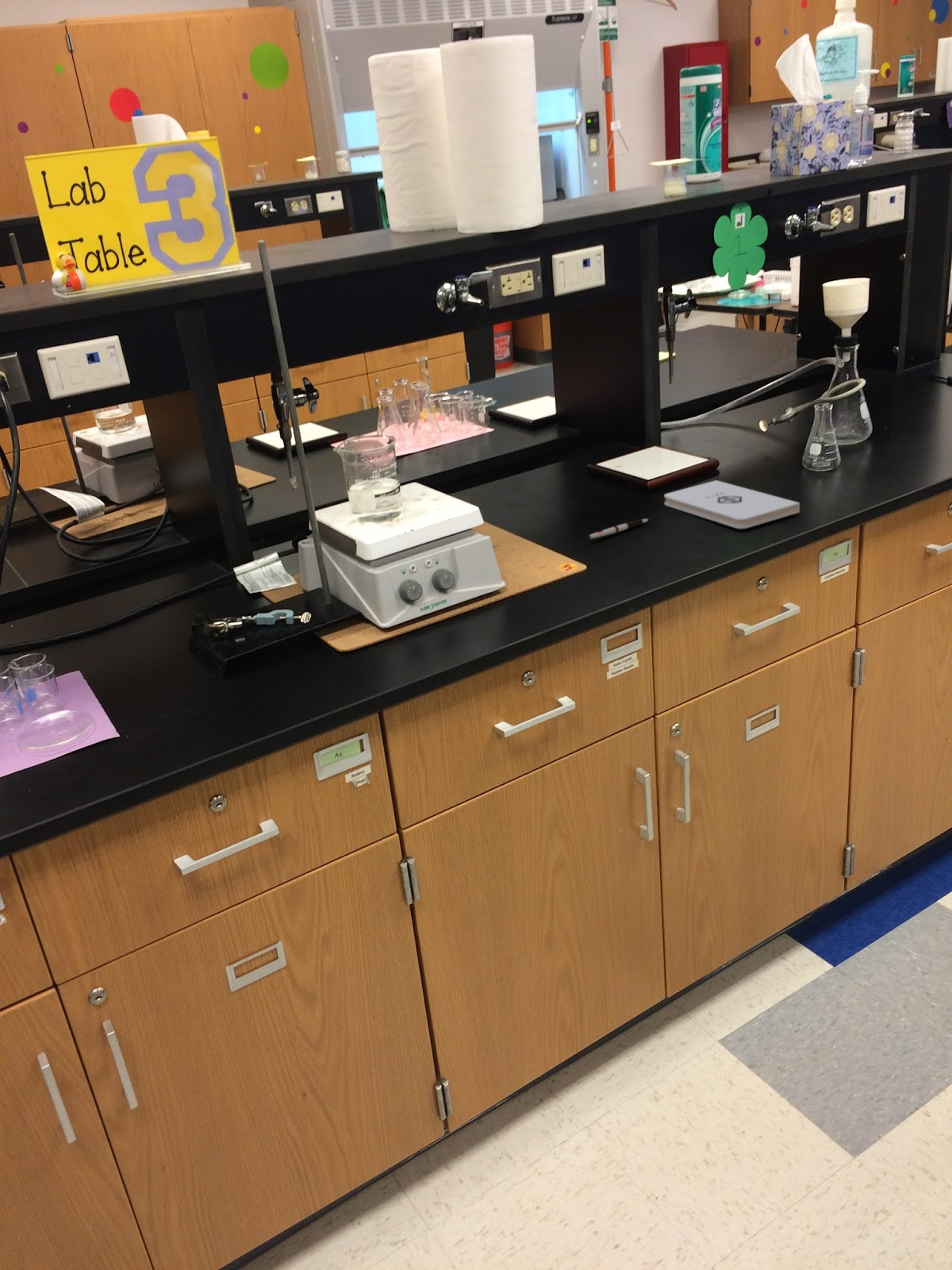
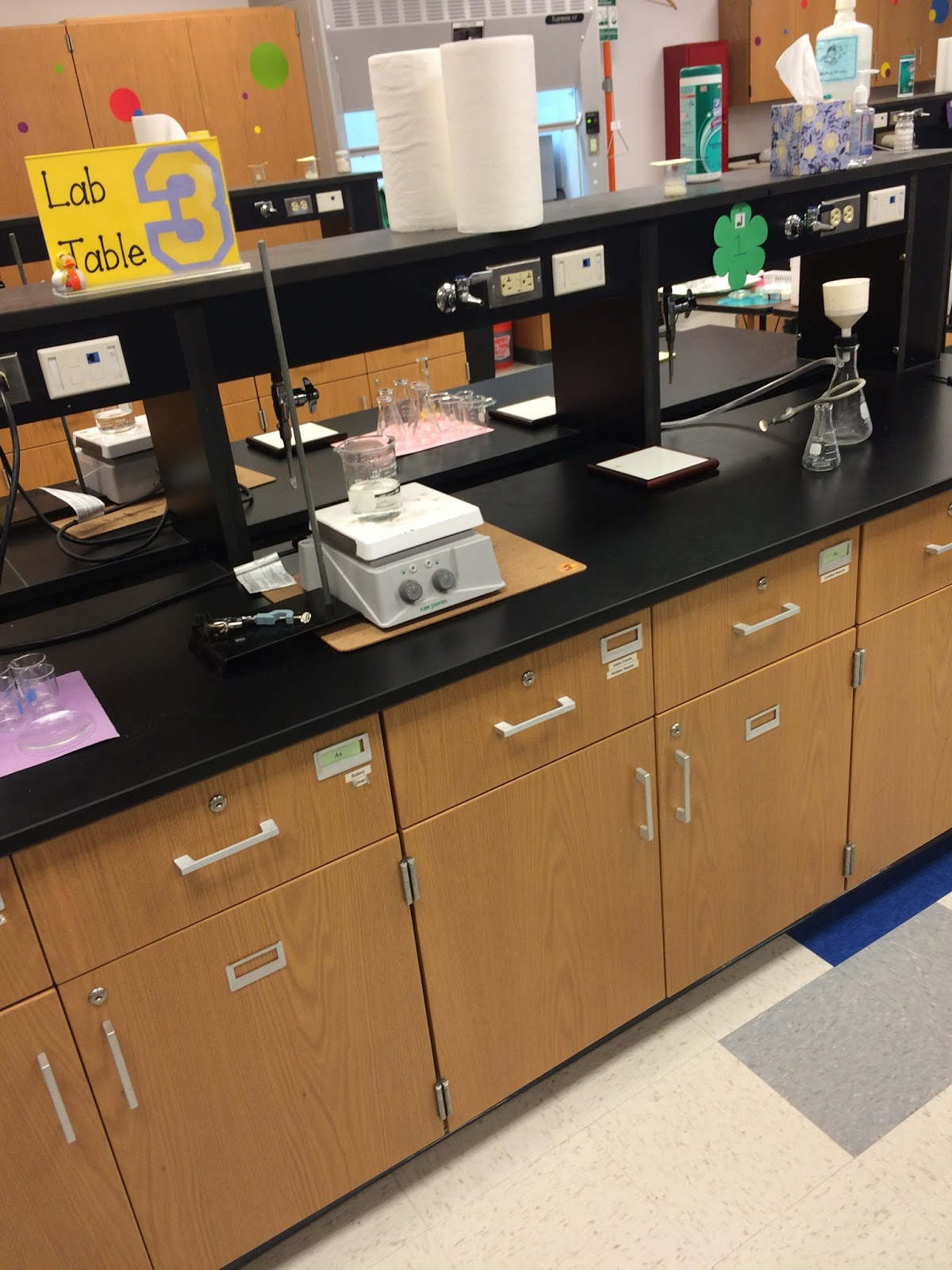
- pen (620, 528)
- notepad (727, 503)
